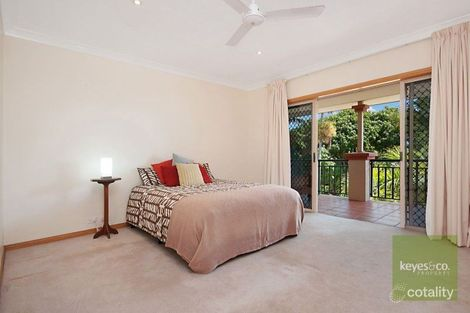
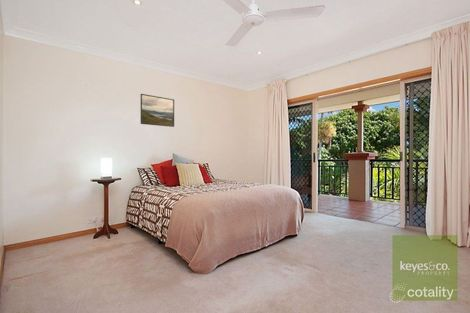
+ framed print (158, 111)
